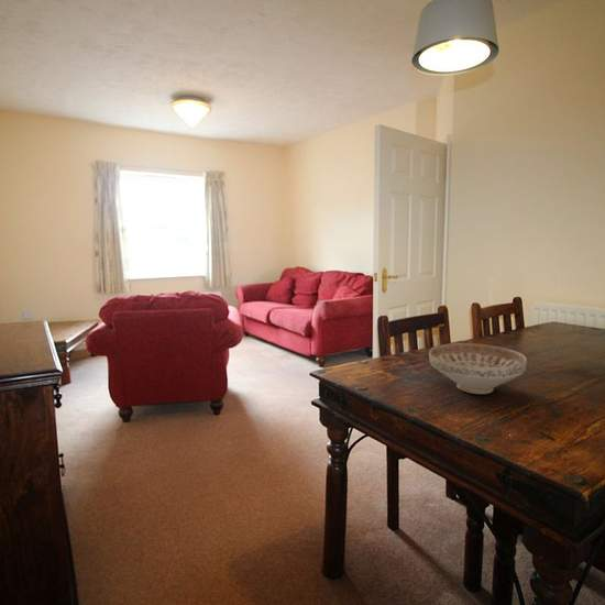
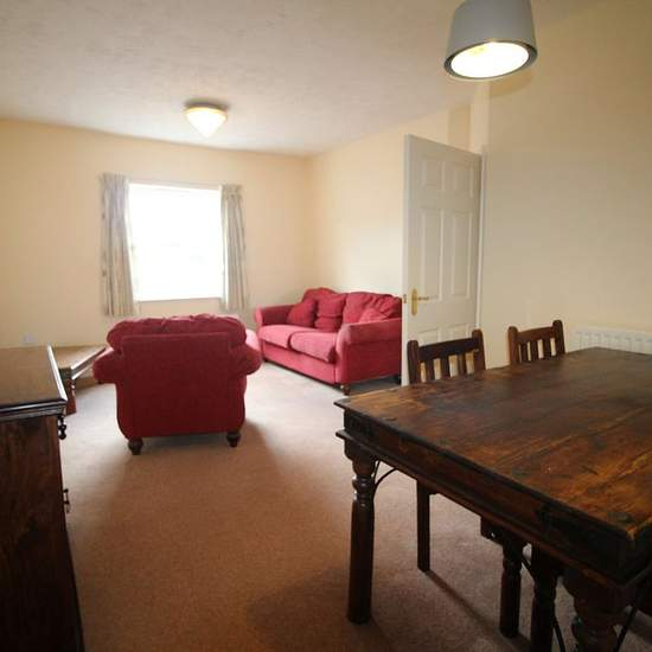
- decorative bowl (475, 371)
